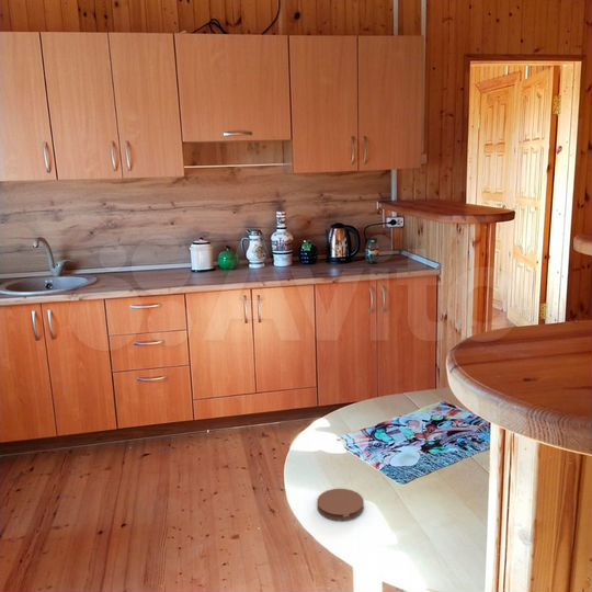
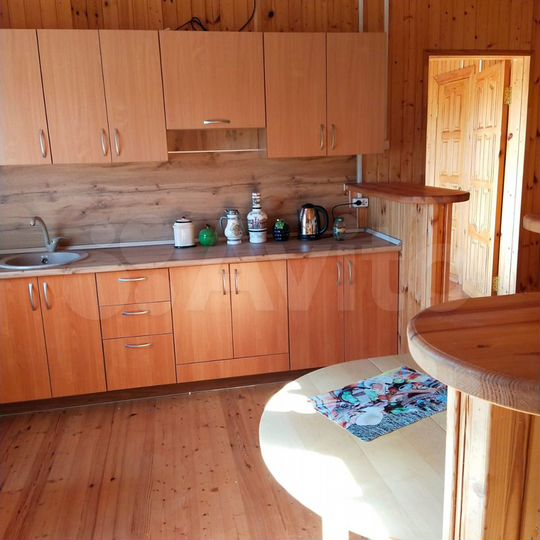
- coaster (340, 503)
